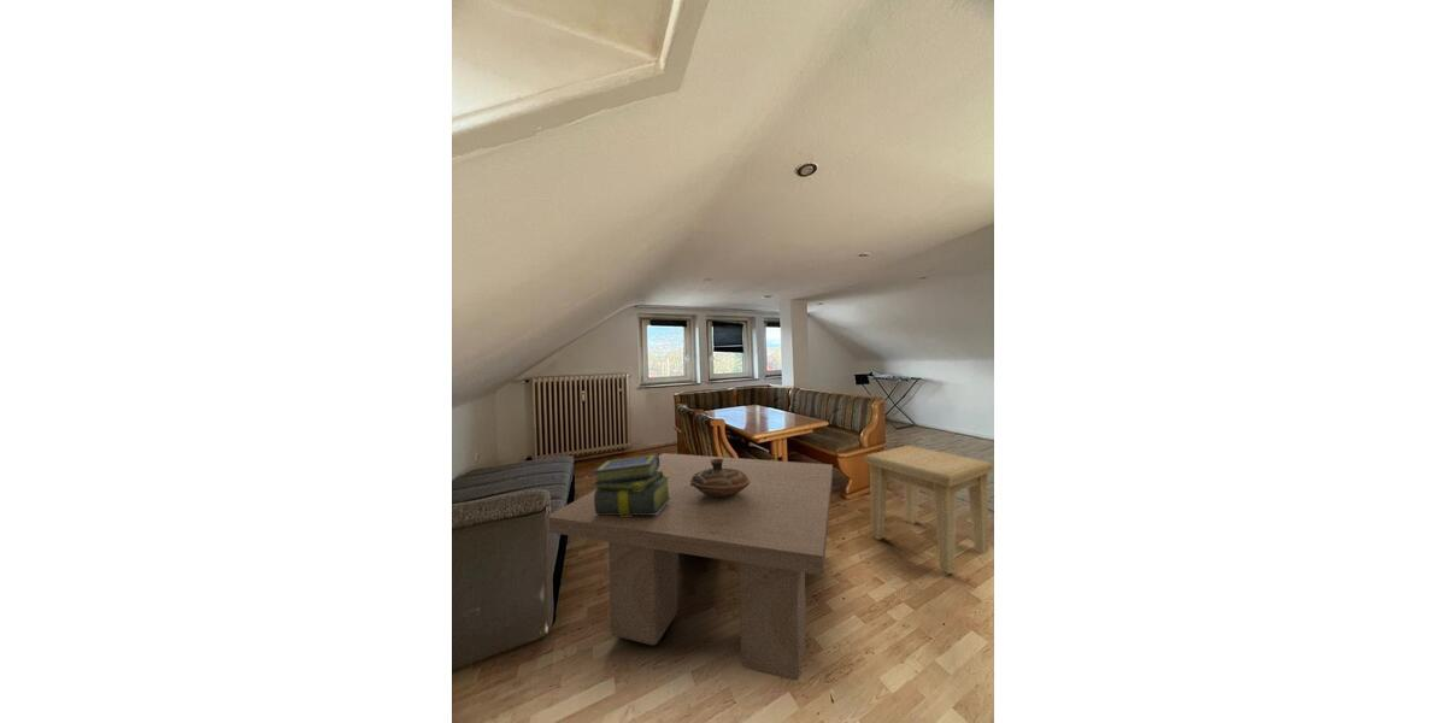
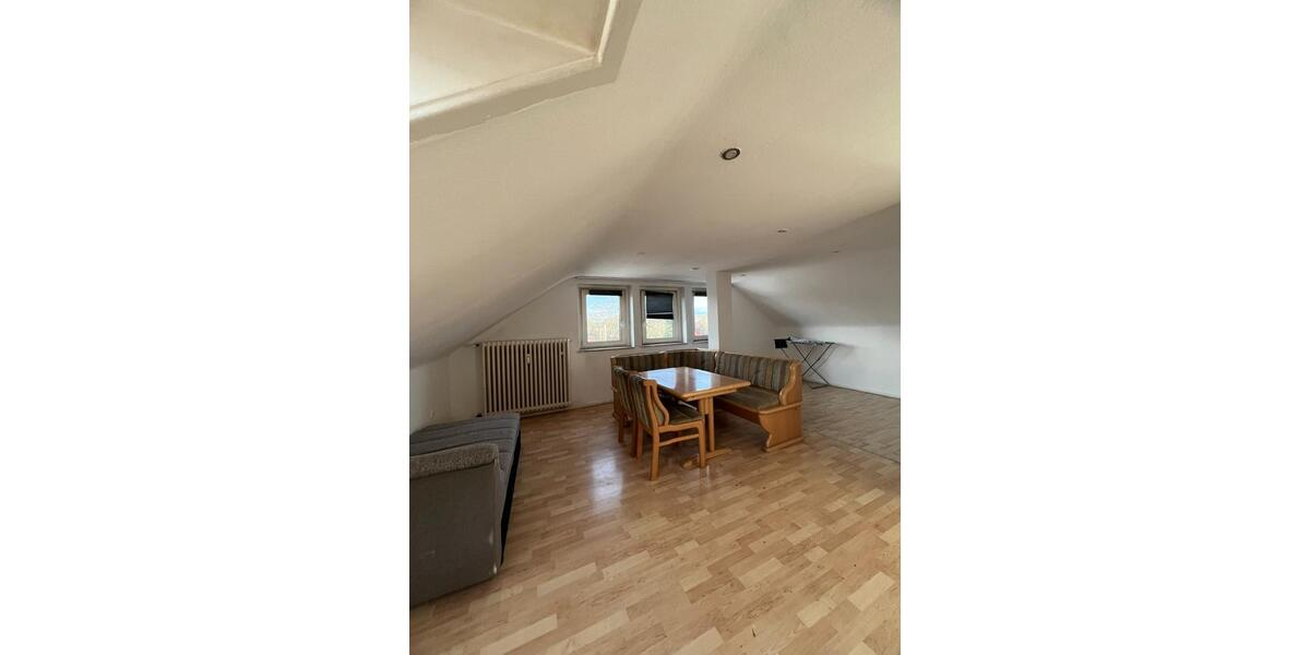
- side table (917, 500)
- coffee table (715, 535)
- decorative bowl (719, 476)
- stack of books (630, 483)
